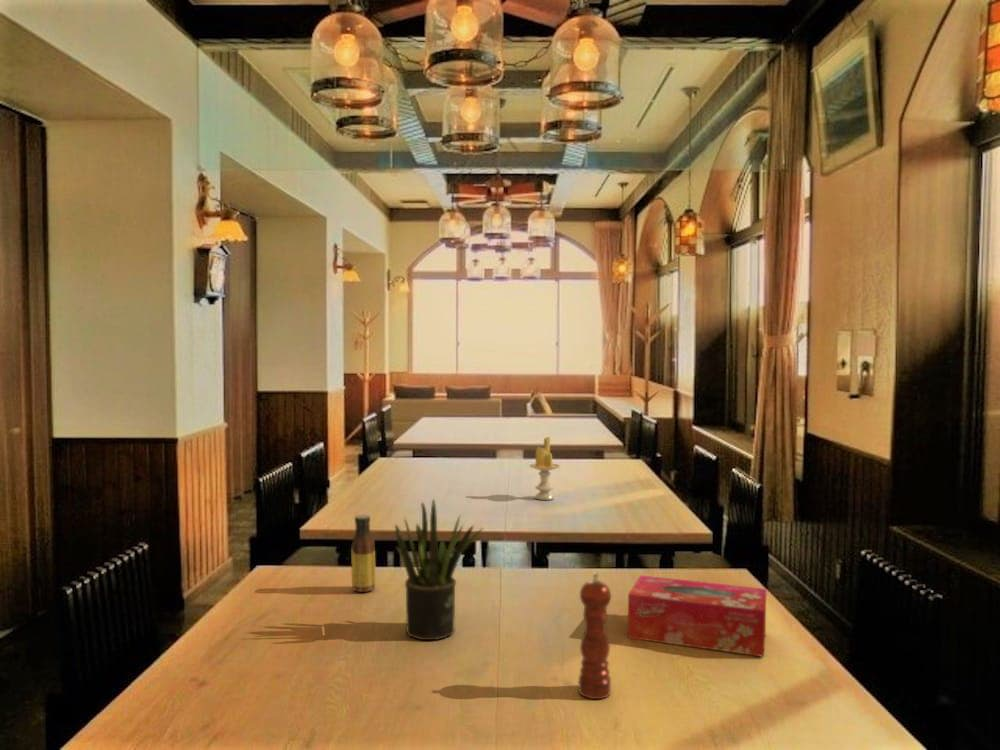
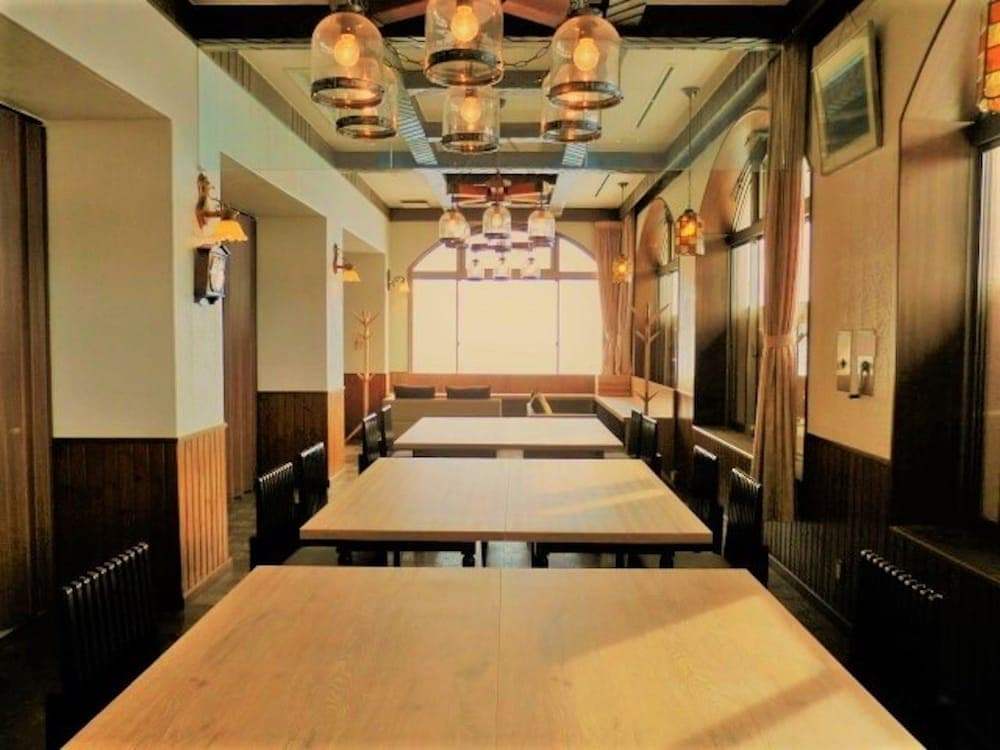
- pepper mill (595, 632)
- tissue box (697, 613)
- candle (544, 467)
- sauce bottle (363, 552)
- potted plant (437, 567)
